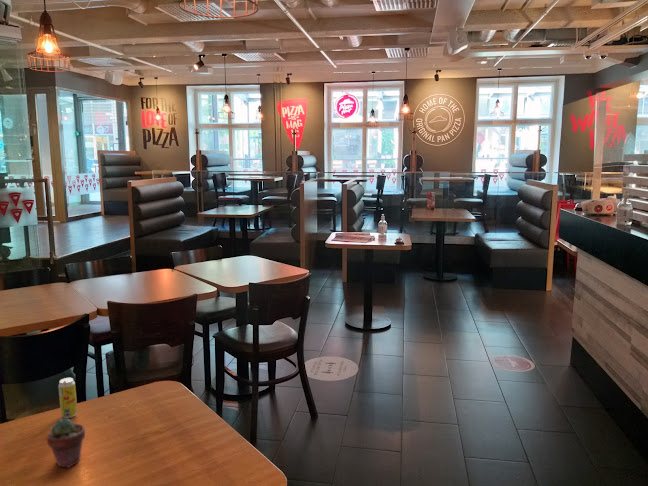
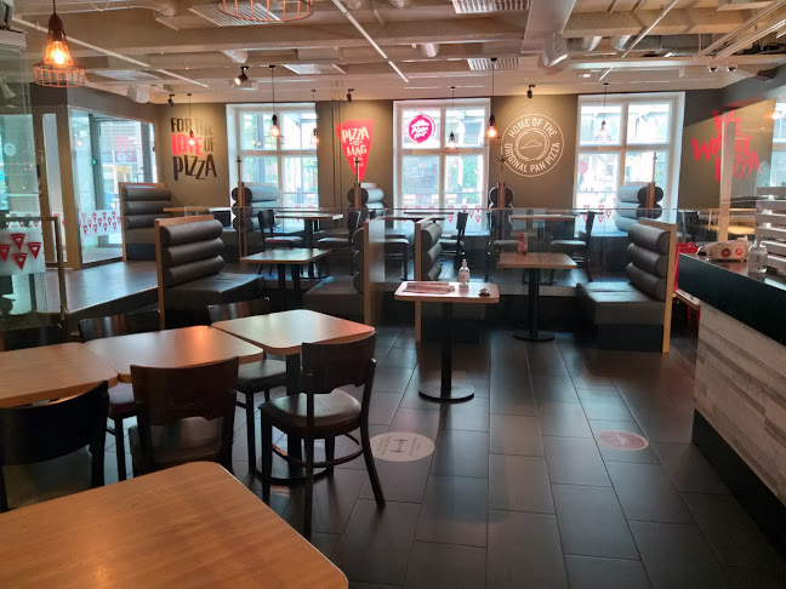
- potted succulent (66, 440)
- beverage can (67, 397)
